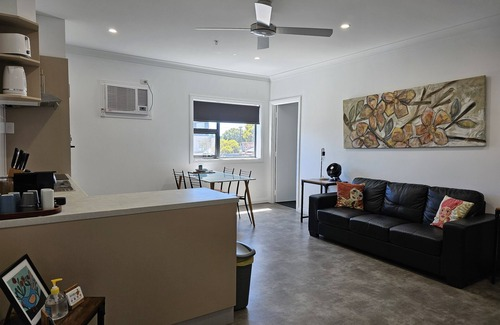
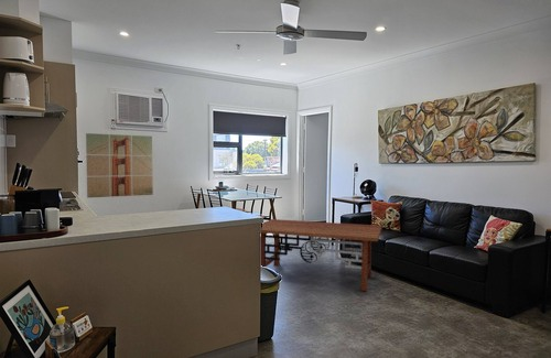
+ wall art (120, 165)
+ coffee table (316, 251)
